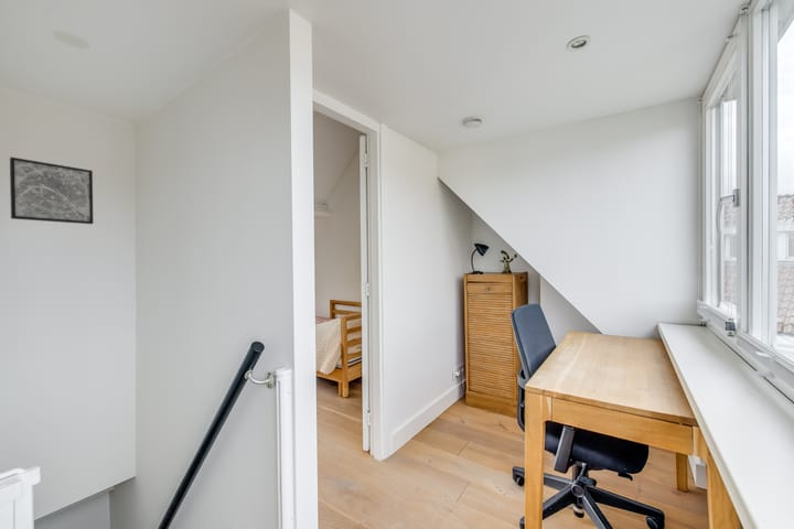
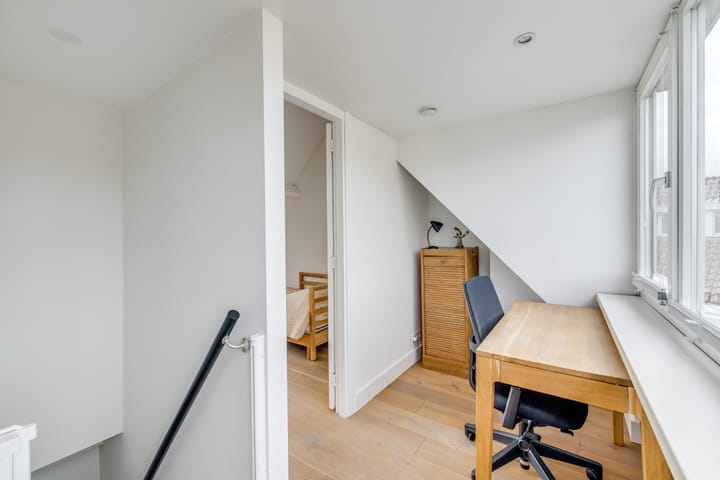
- wall art (54, 193)
